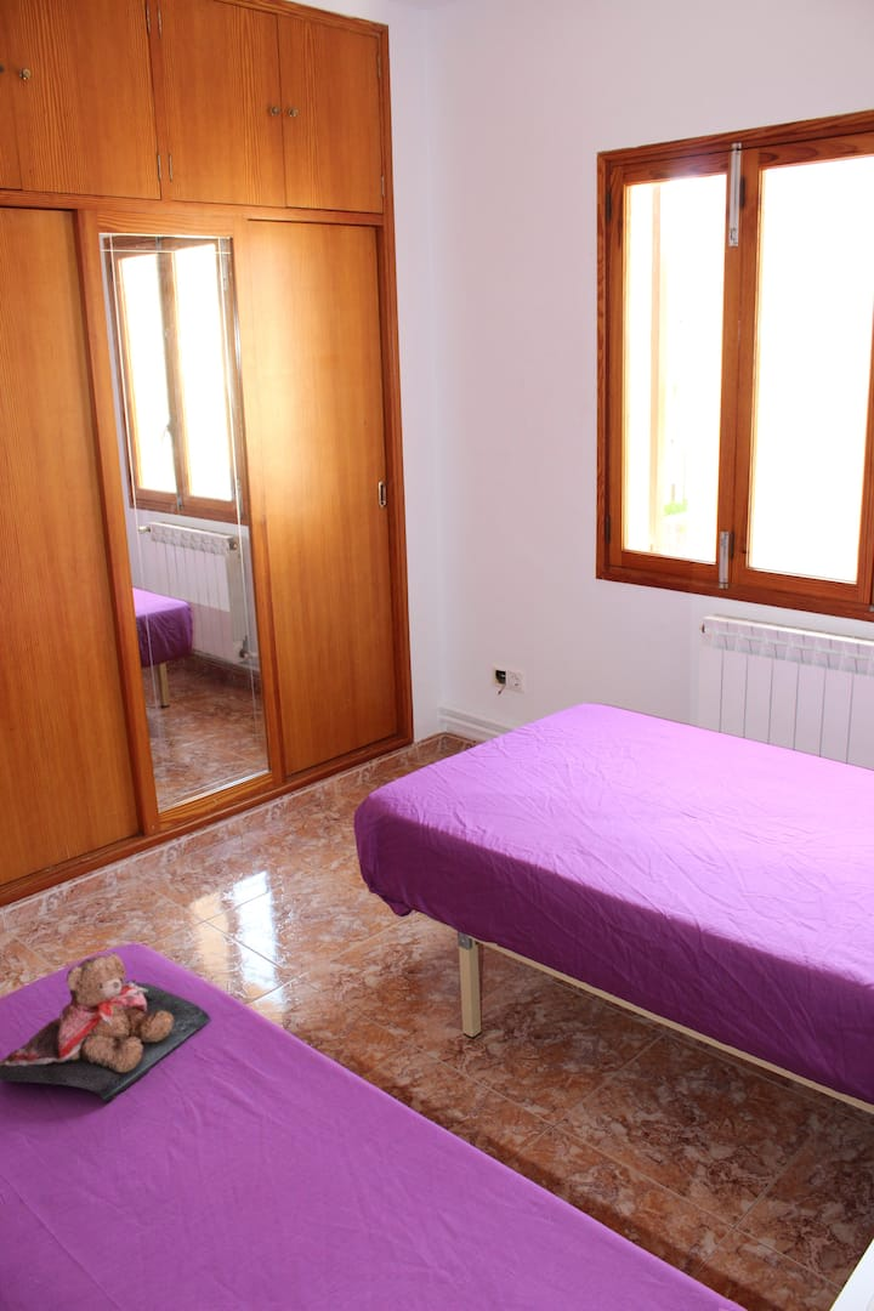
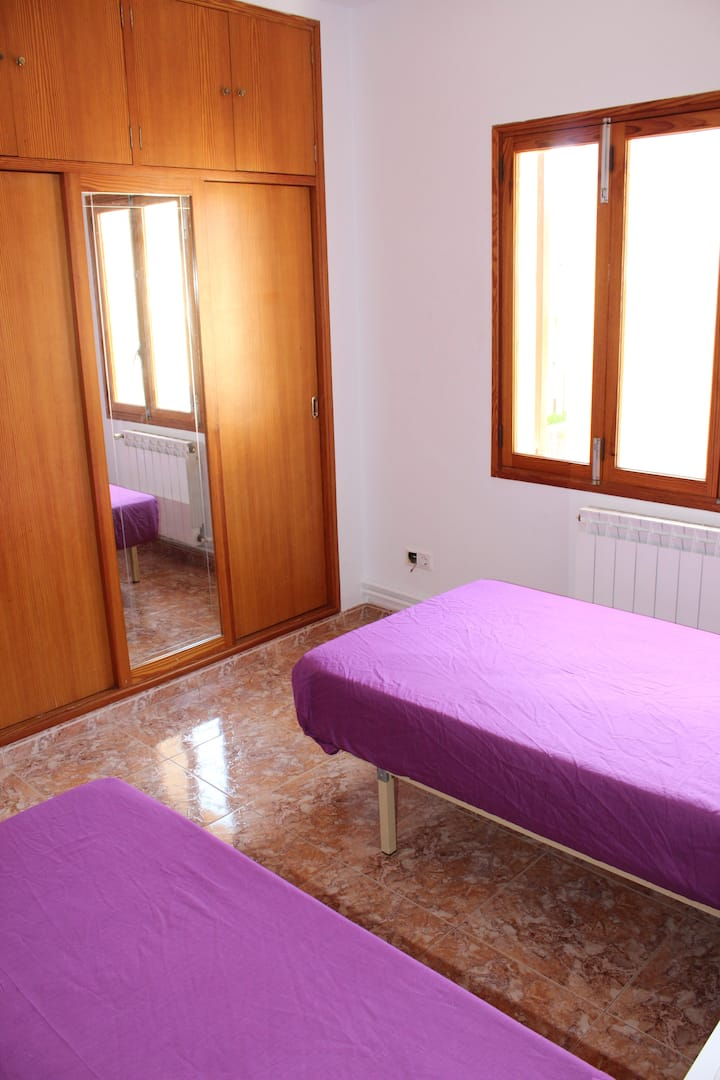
- teddy bear (96, 1003)
